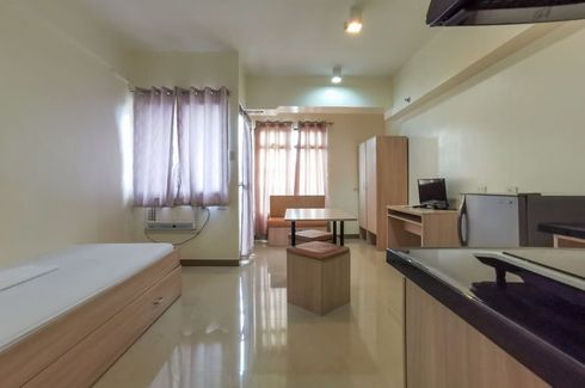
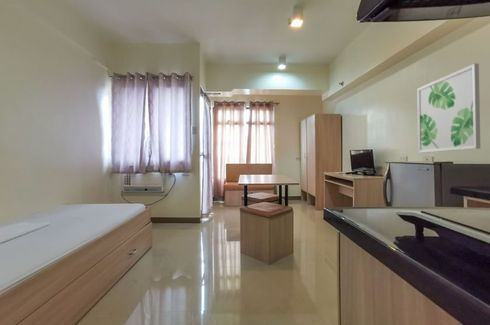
+ wall art (444, 114)
